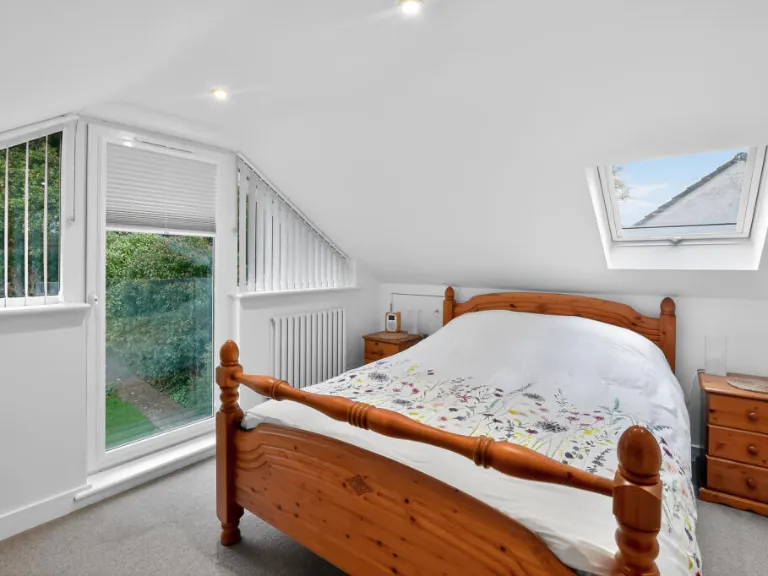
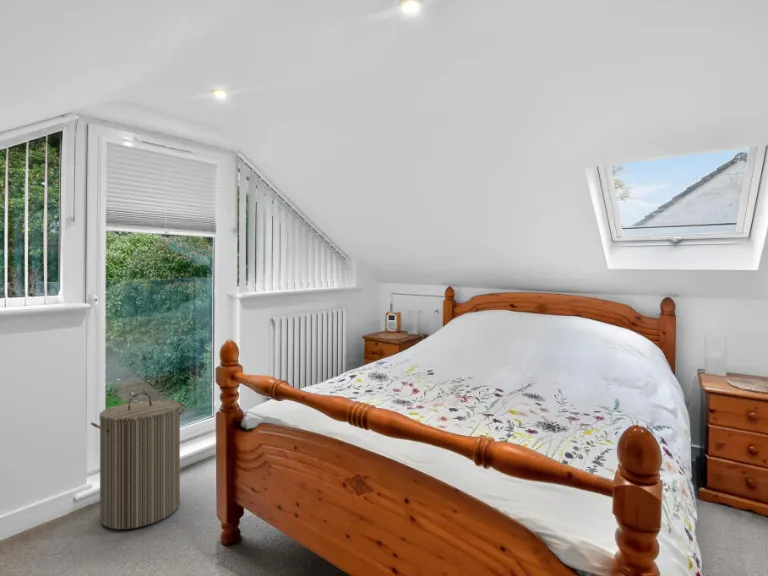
+ laundry hamper (141, 451)
